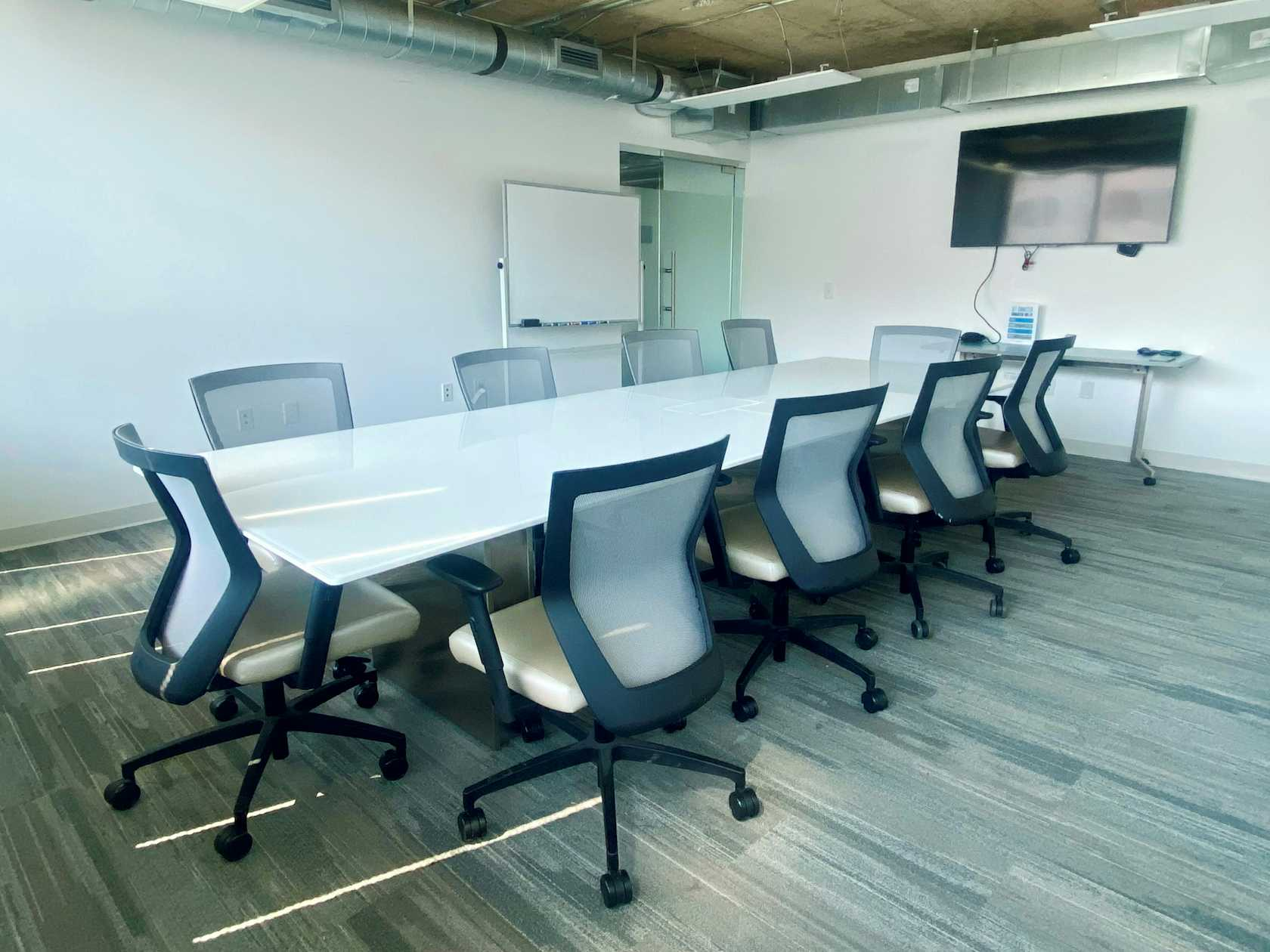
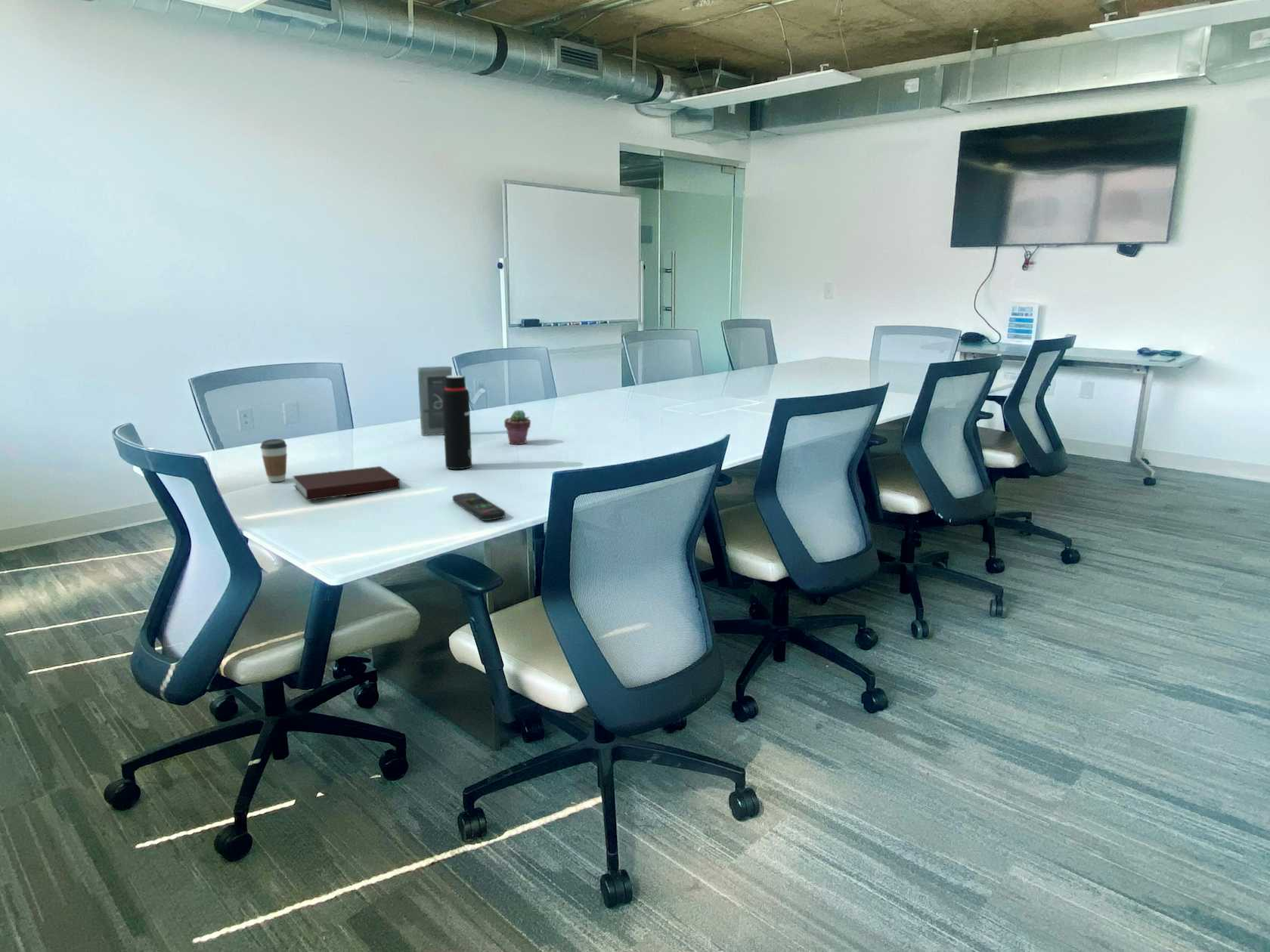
+ remote control (478, 505)
+ potted succulent (517, 427)
+ speaker (436, 400)
+ notebook (345, 482)
+ water bottle (457, 422)
+ coffee cup (274, 460)
